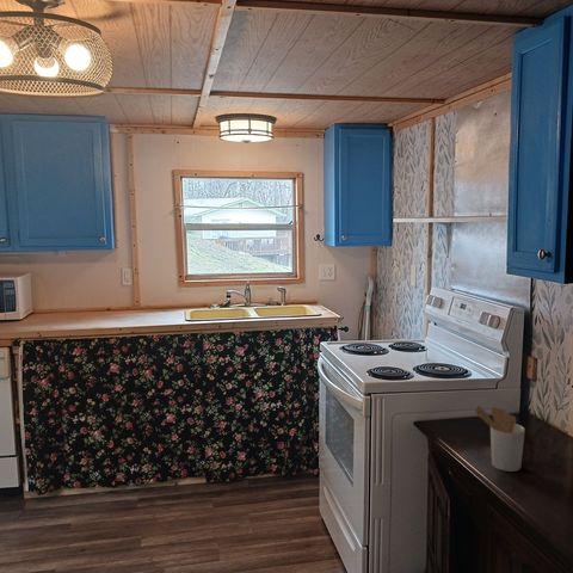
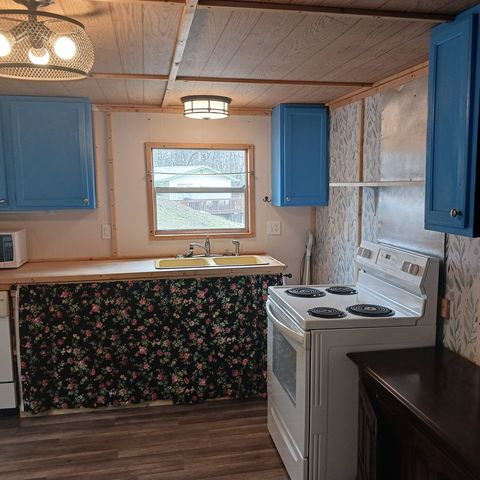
- utensil holder (498, 436)
